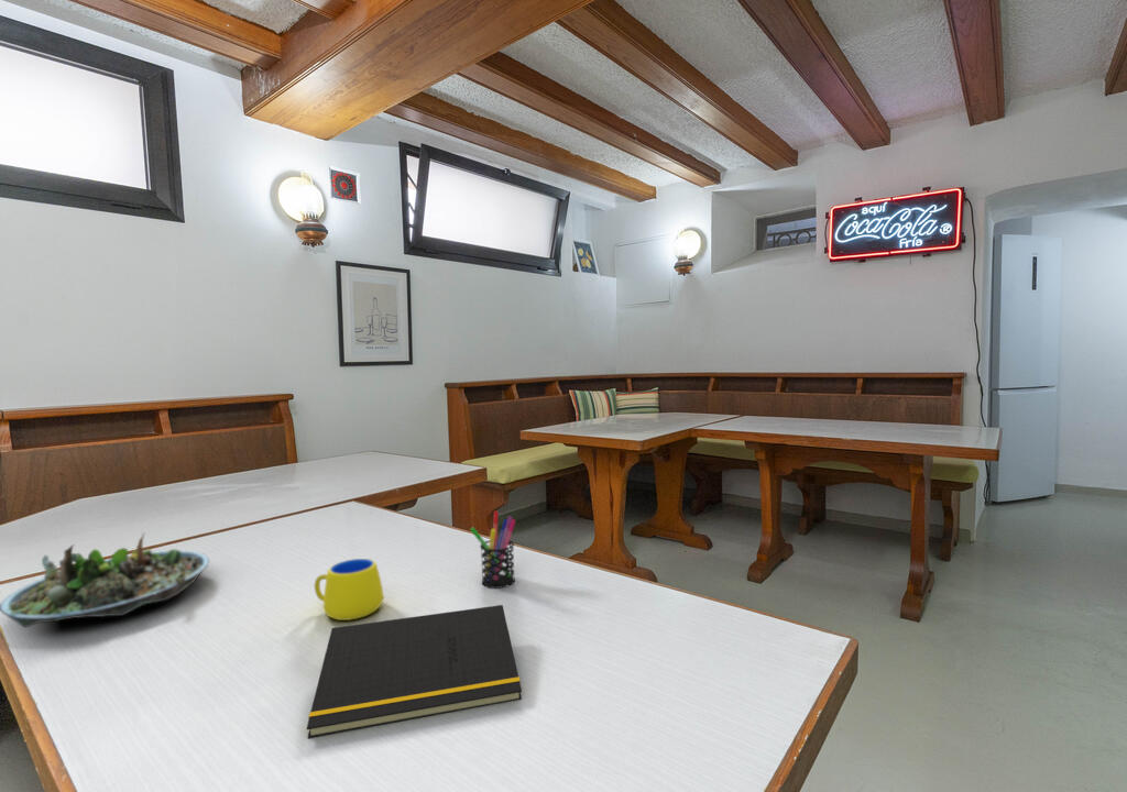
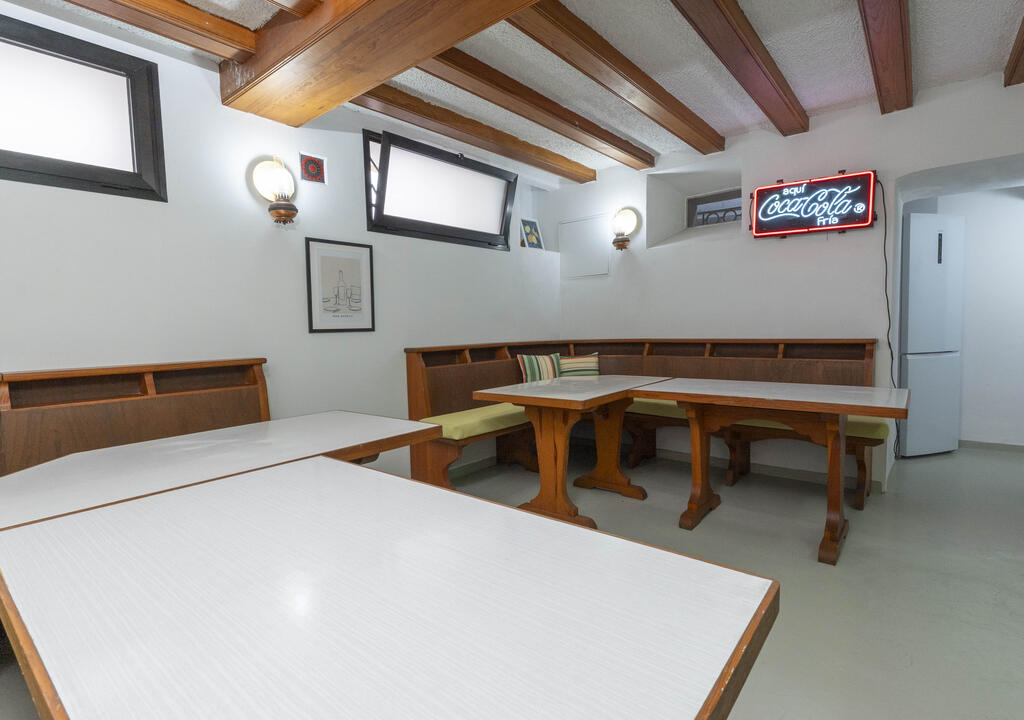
- pen holder (493, 549)
- notepad (419, 661)
- succulent planter (113, 566)
- mug (346, 587)
